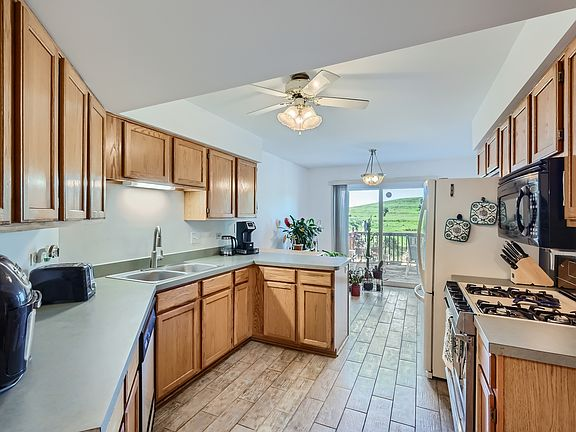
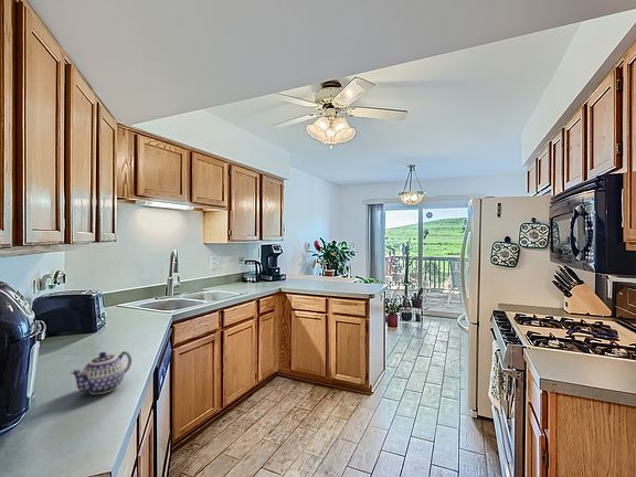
+ teapot (103, 370)
